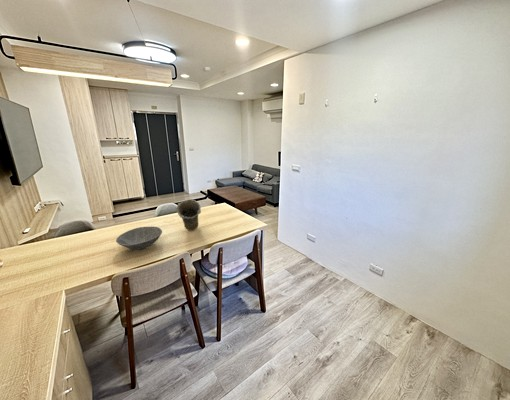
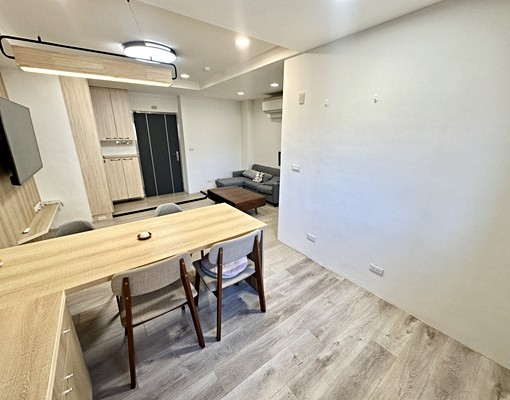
- bowl (141, 240)
- vase (189, 216)
